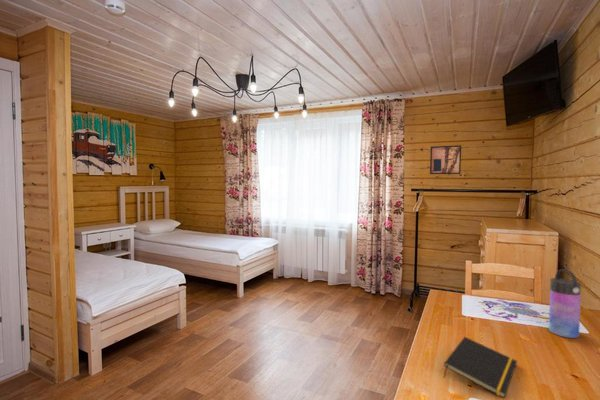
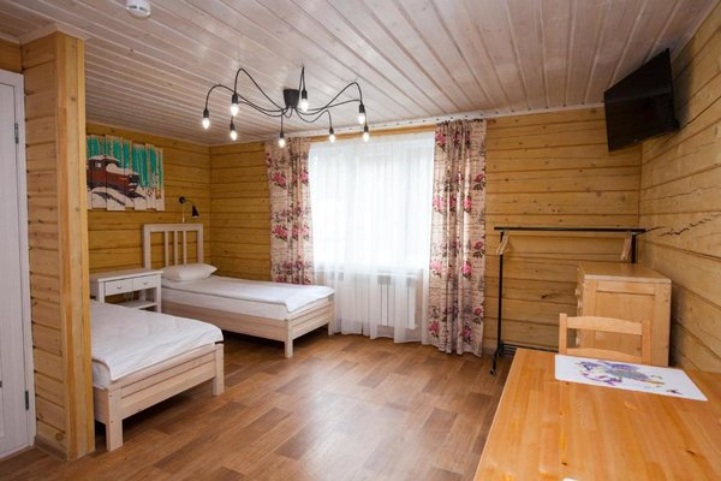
- water bottle (564, 301)
- wall art (445, 160)
- notepad (481, 363)
